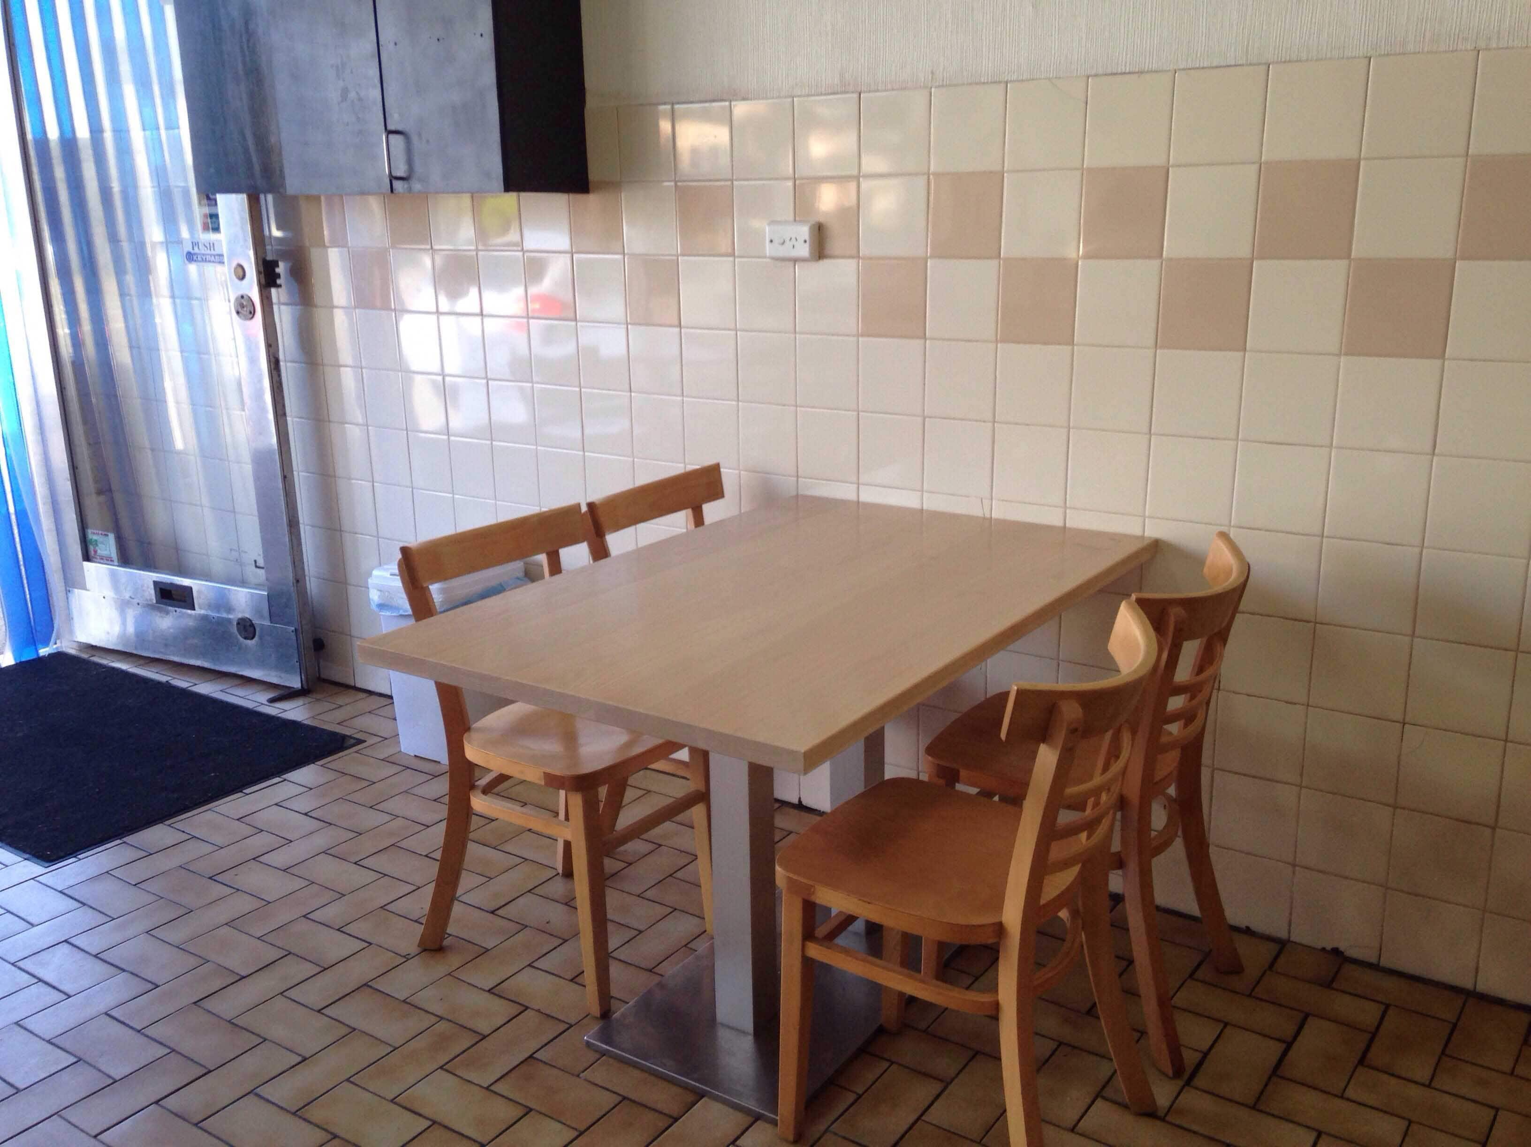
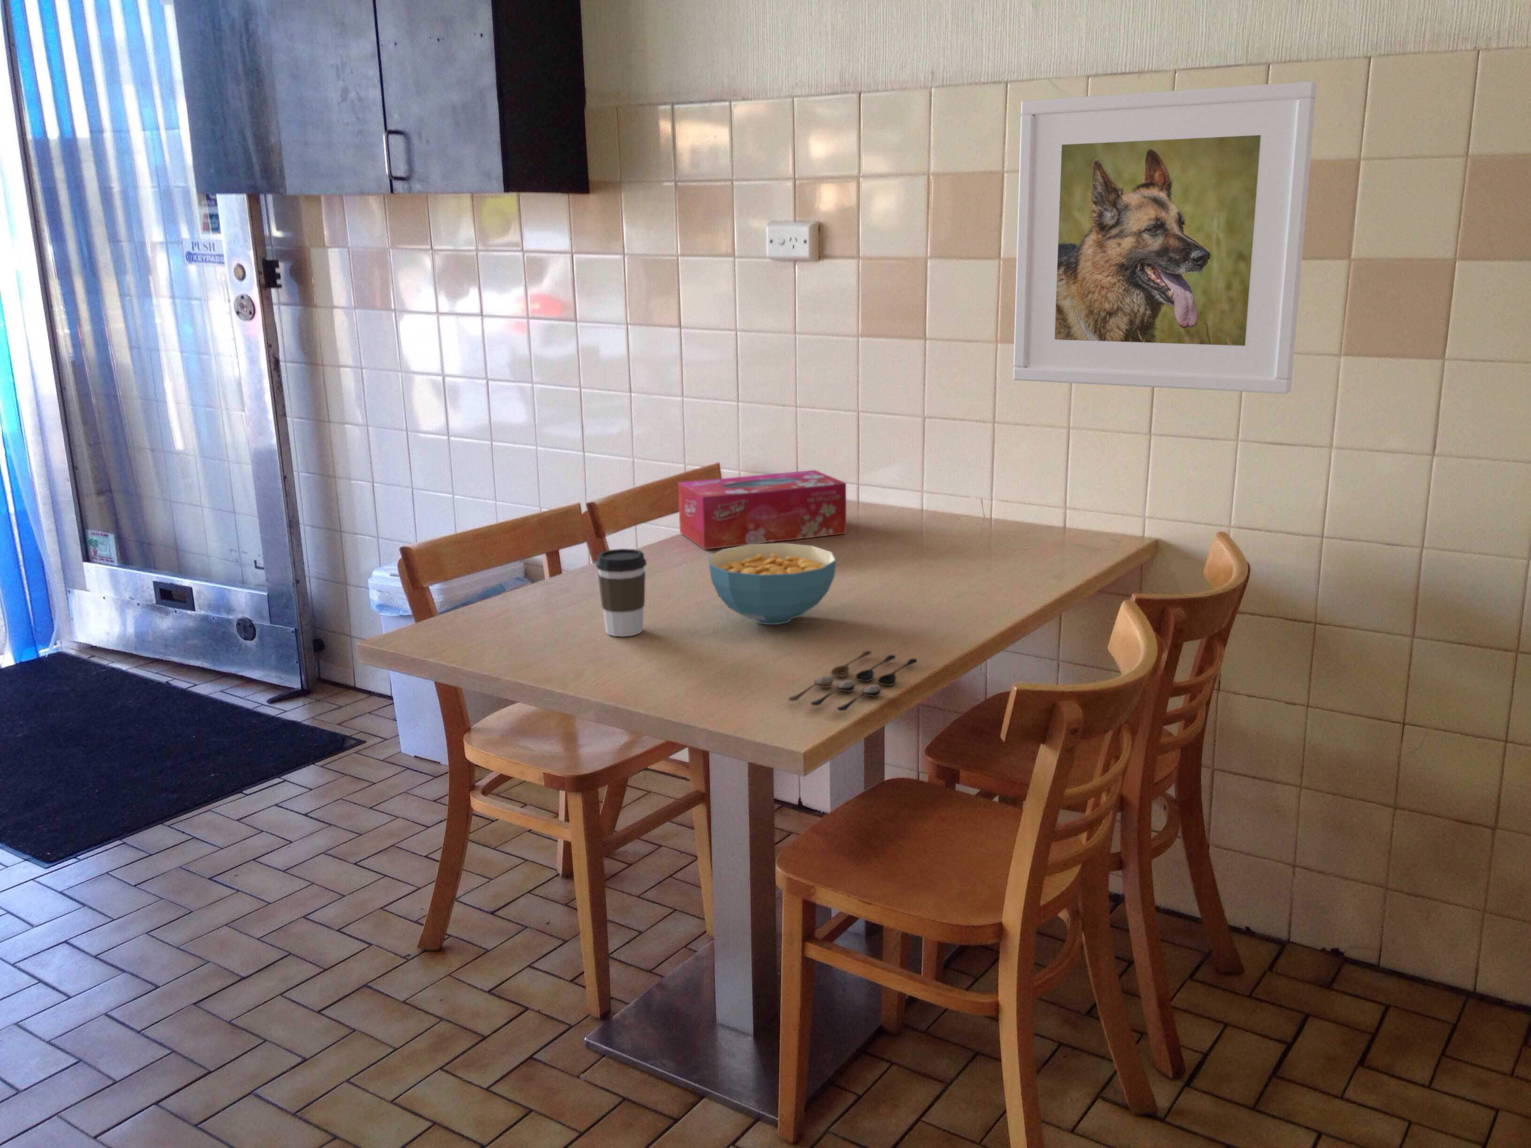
+ spoon (856, 679)
+ cereal bowl (772, 588)
+ tissue box (762, 508)
+ coffee cup (622, 593)
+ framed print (1152, 242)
